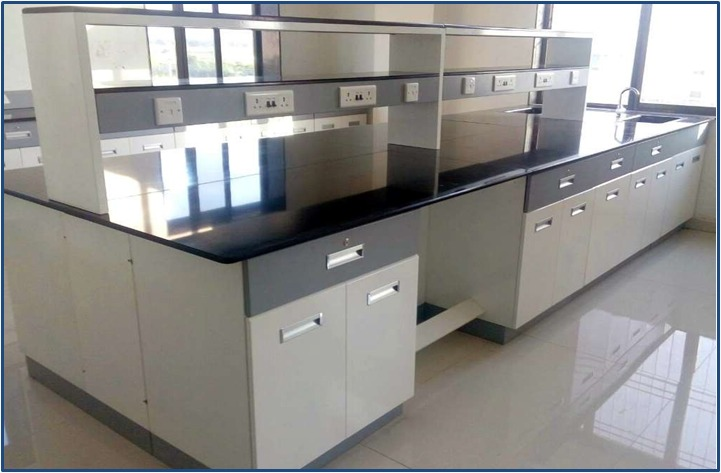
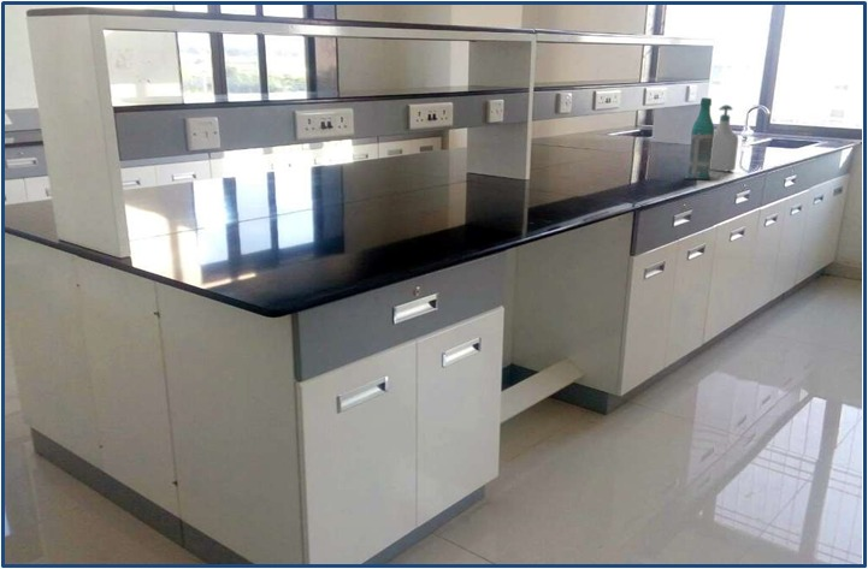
+ soap bottle (721, 137)
+ bottle (702, 137)
